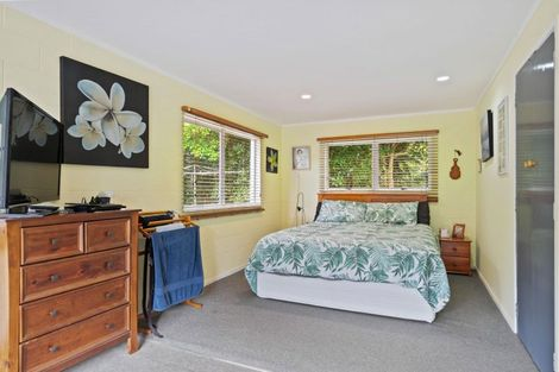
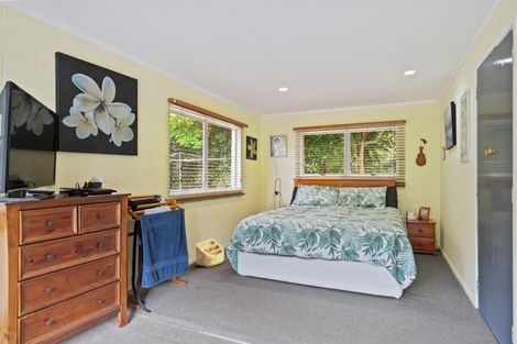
+ basket (211, 252)
